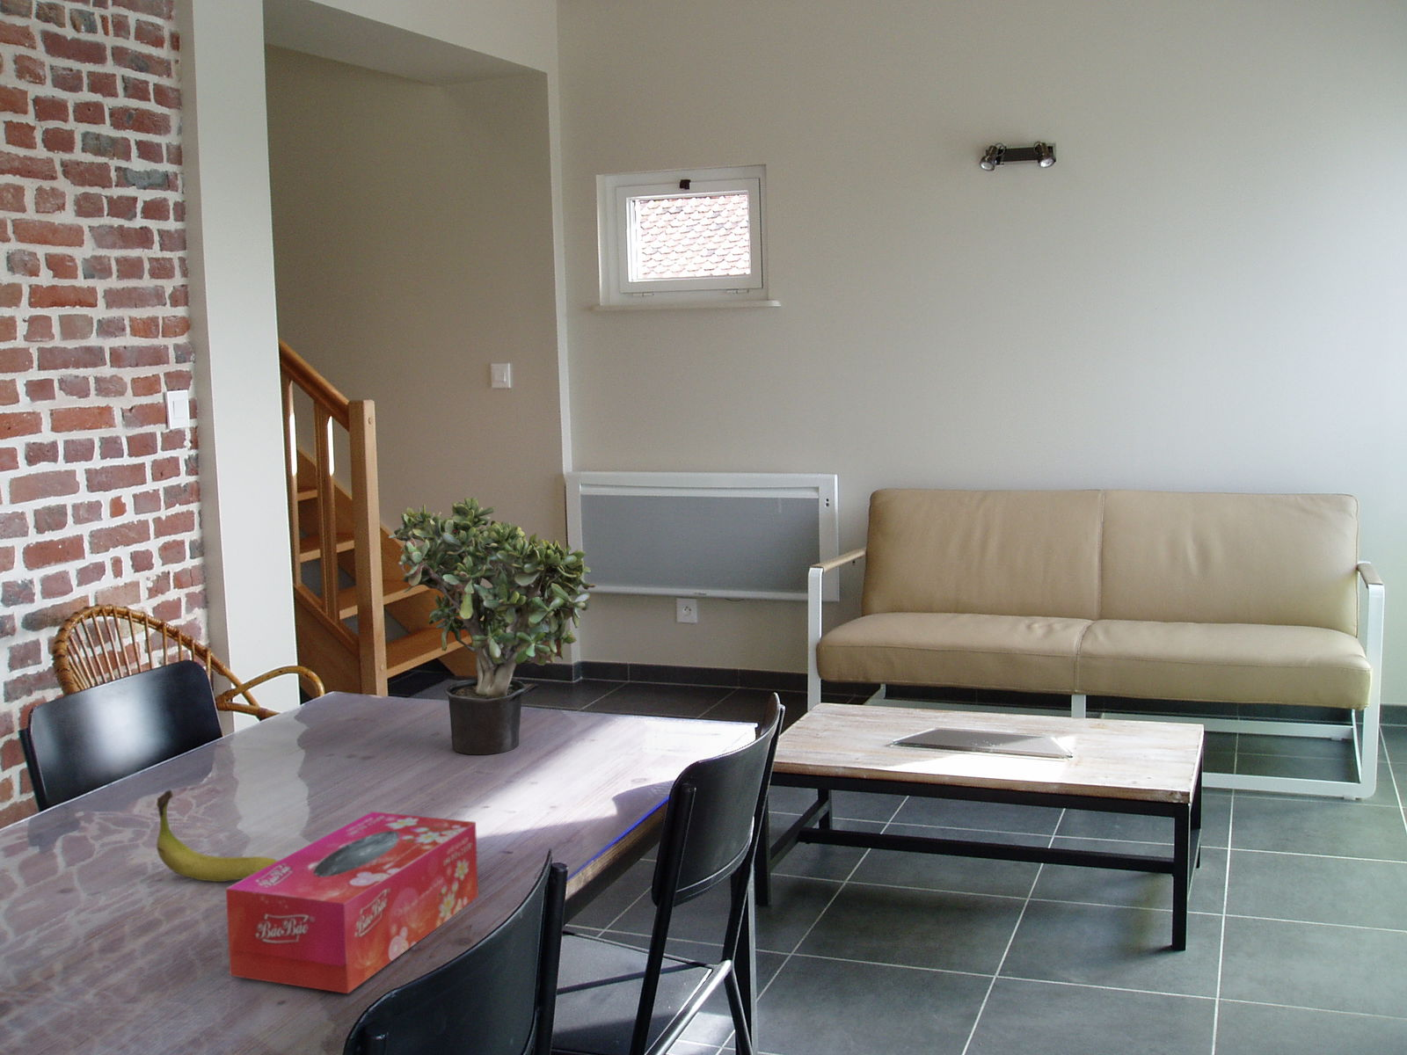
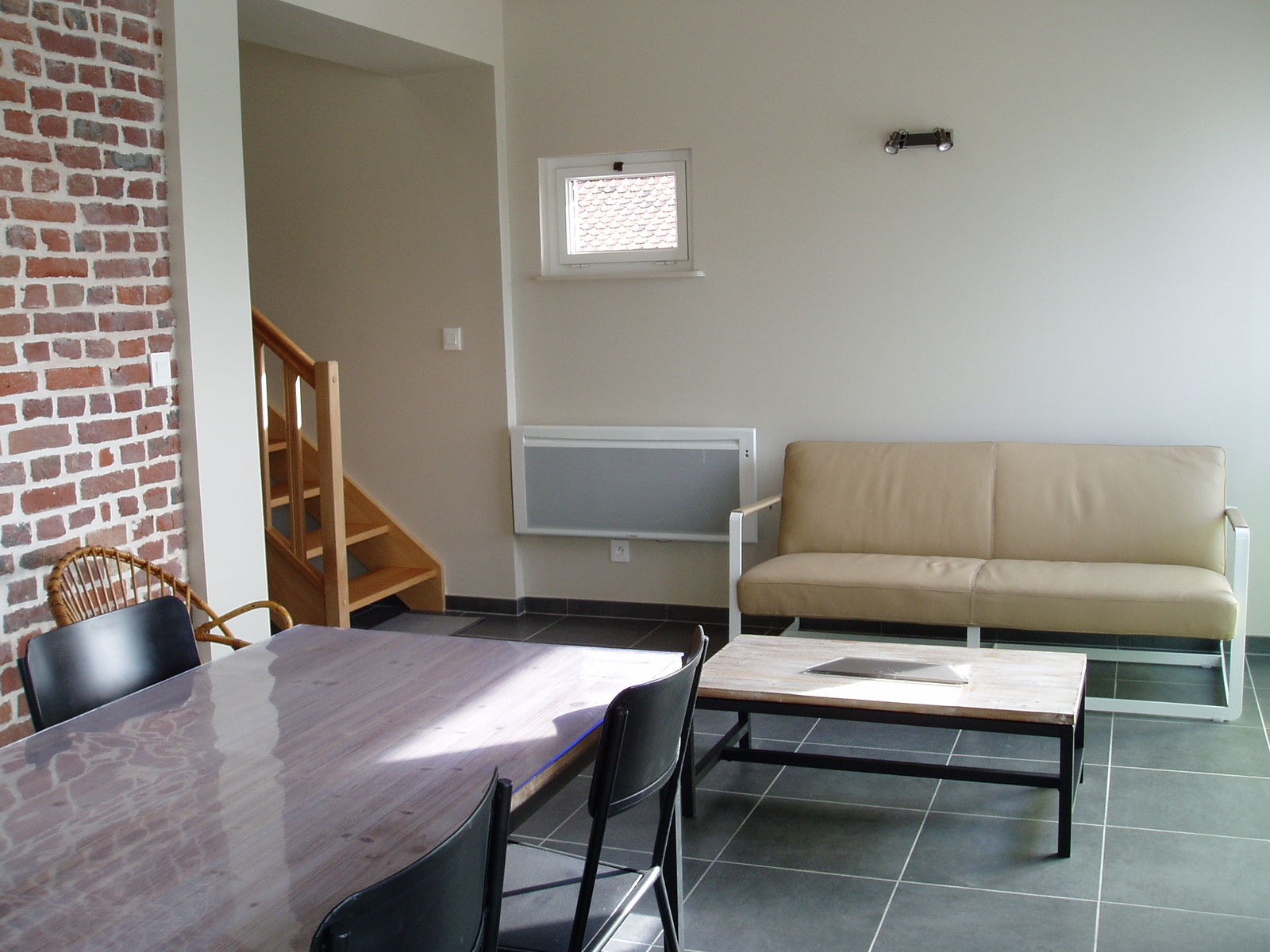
- potted plant (476, 625)
- tissue box (360, 893)
- banana (218, 857)
